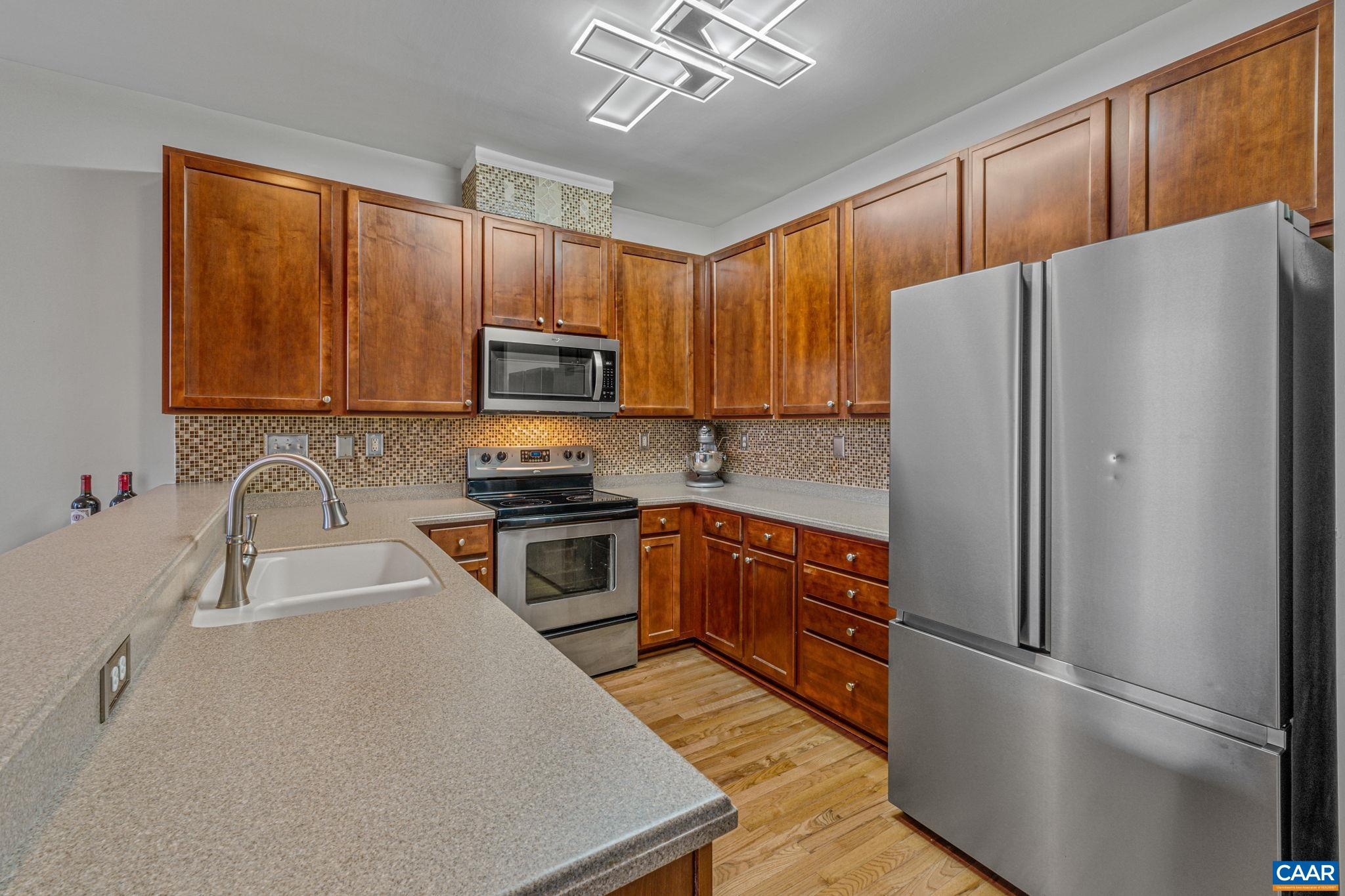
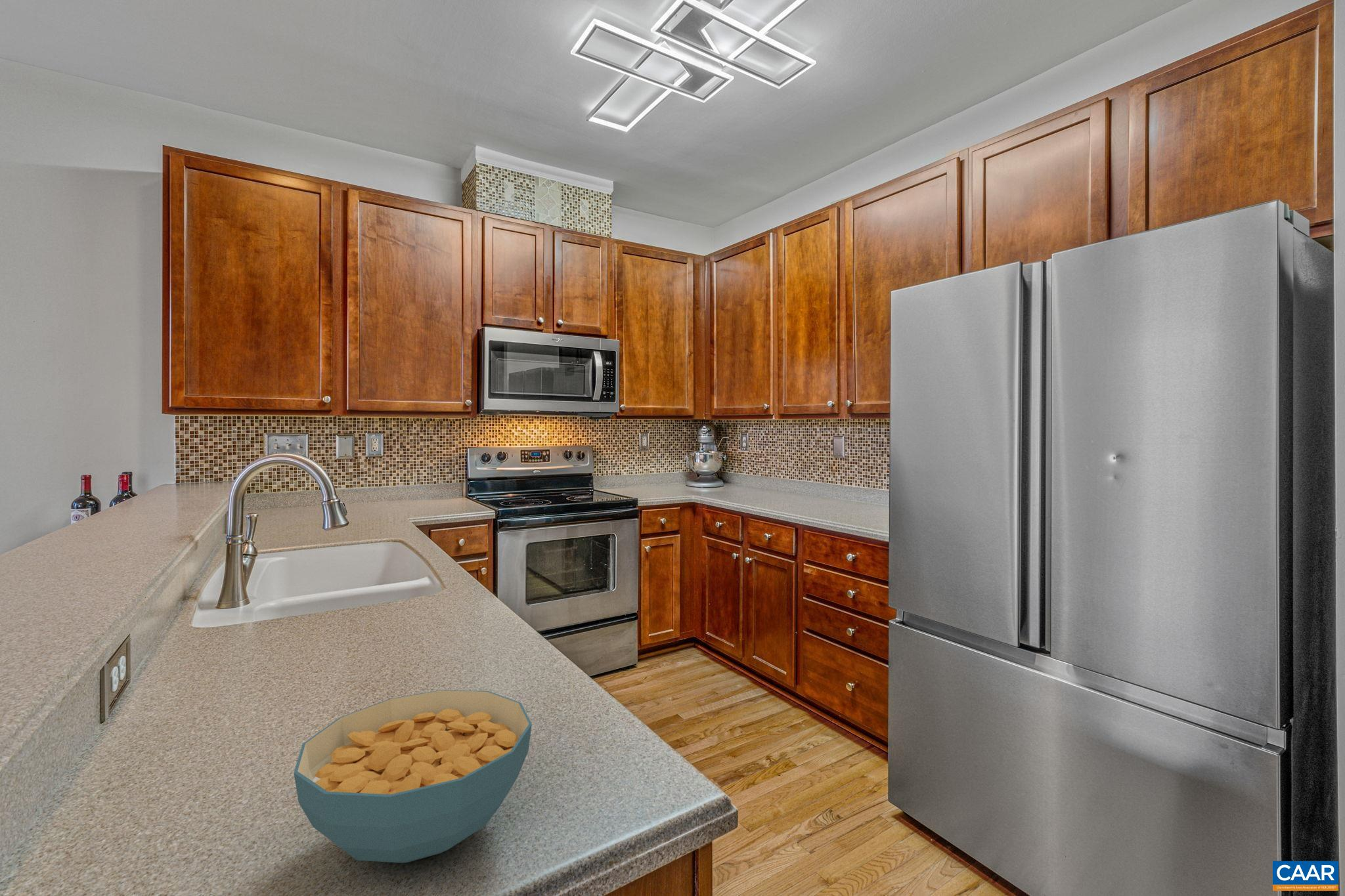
+ cereal bowl (421, 785)
